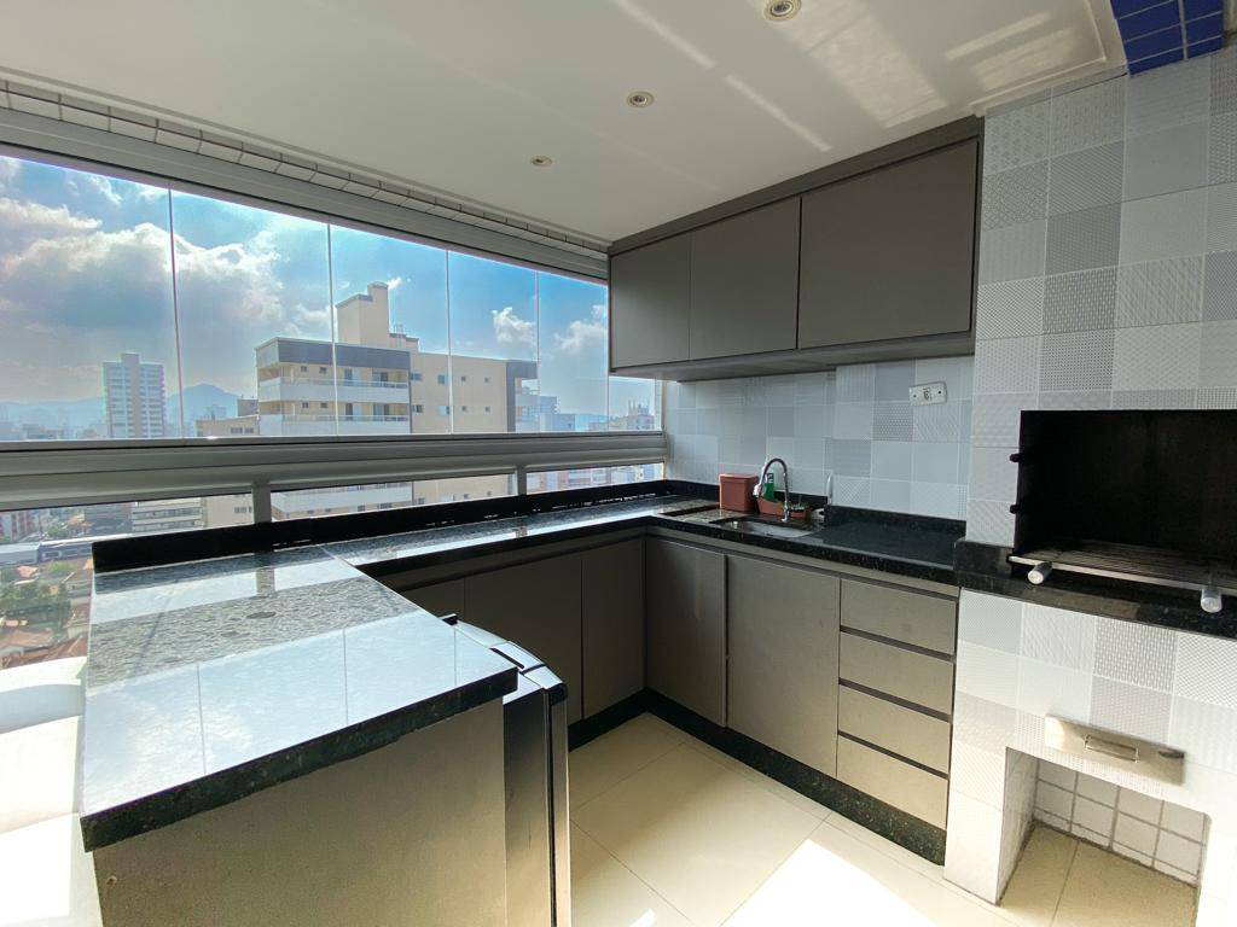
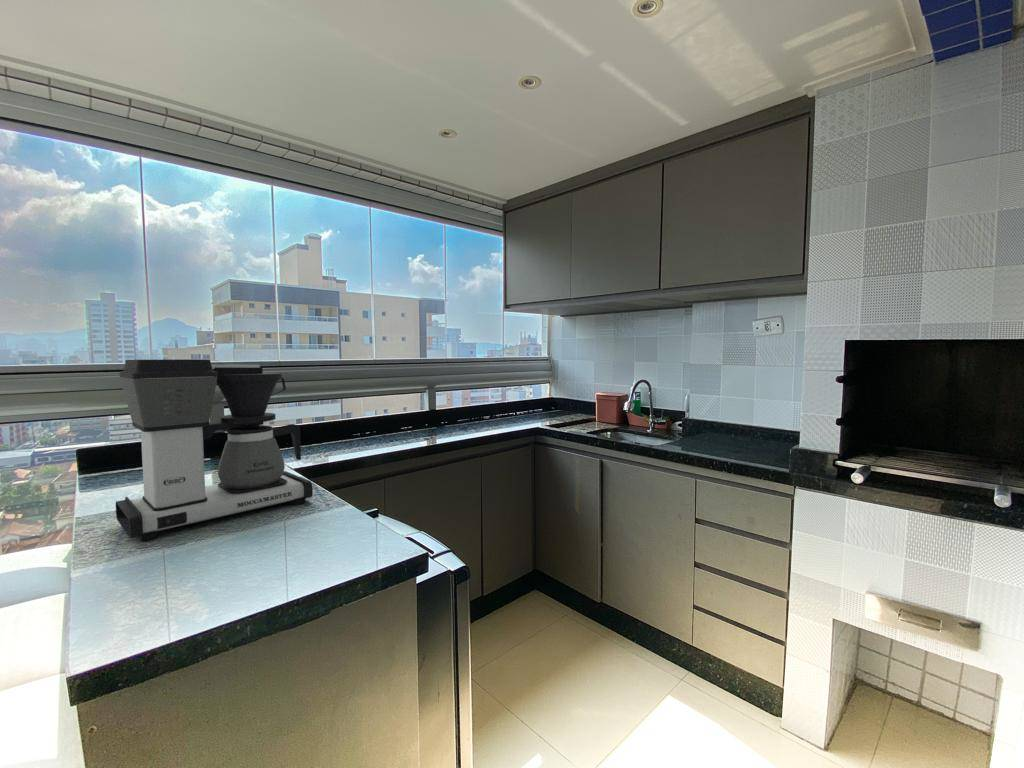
+ coffee maker (218, 430)
